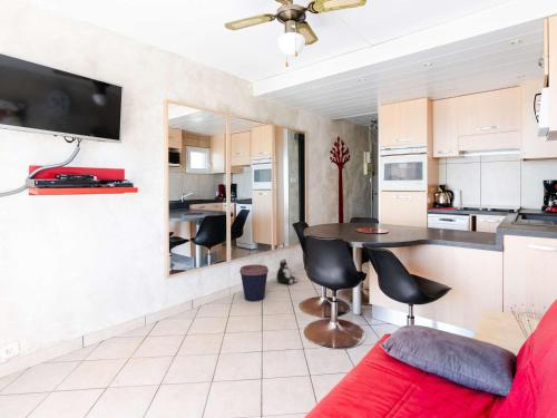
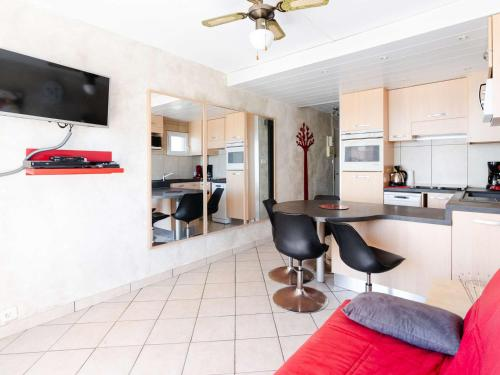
- coffee cup (254, 282)
- plush toy (285, 271)
